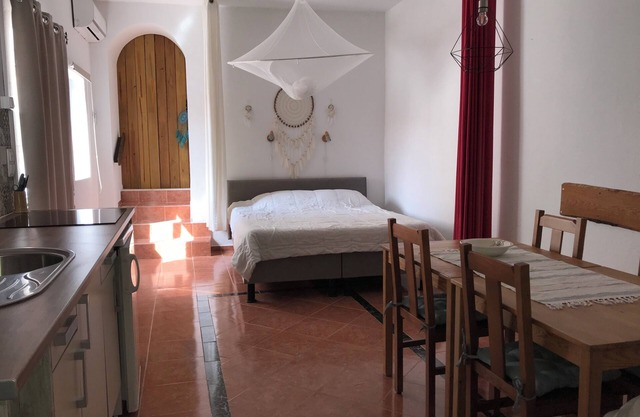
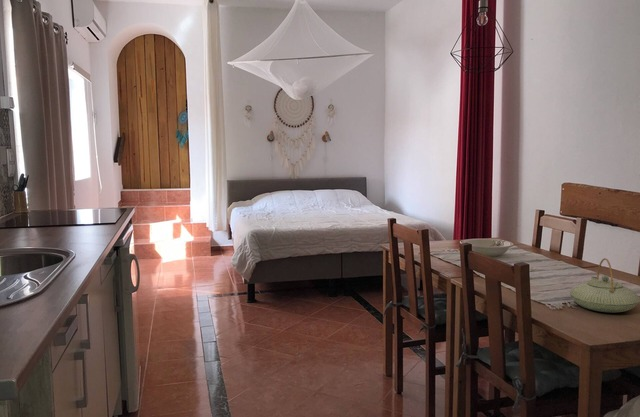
+ teapot (603, 282)
